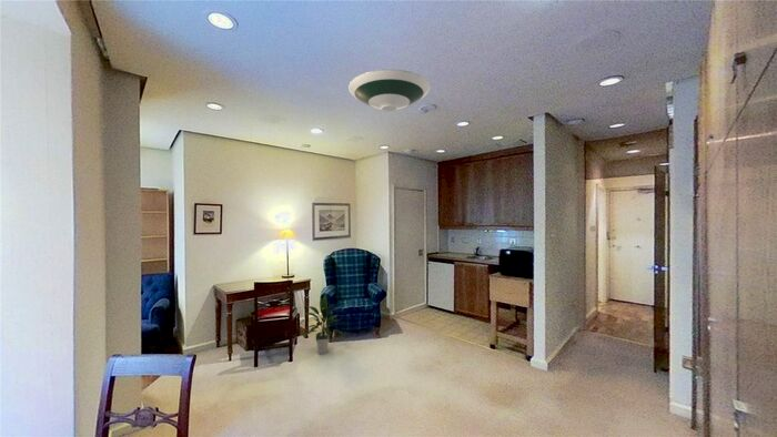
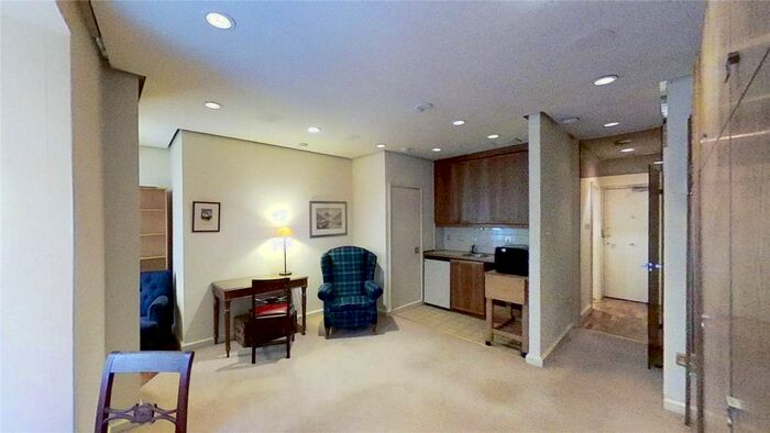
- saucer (389, 99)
- indoor plant (323, 324)
